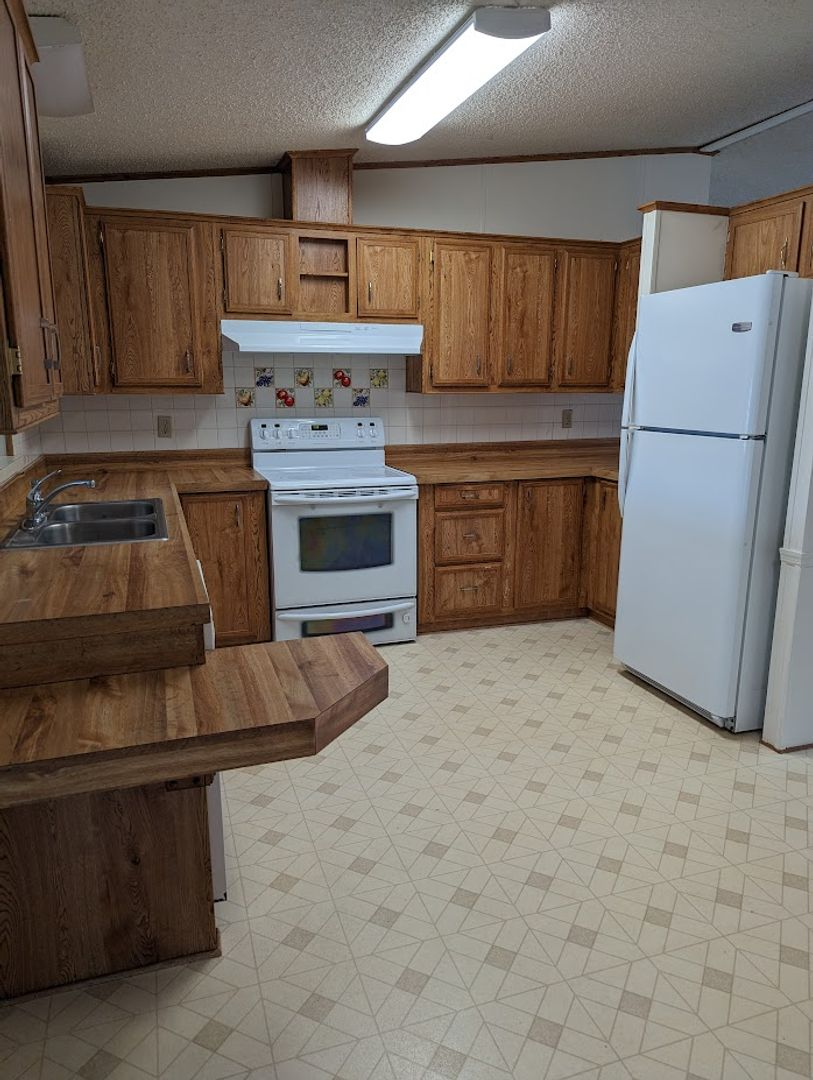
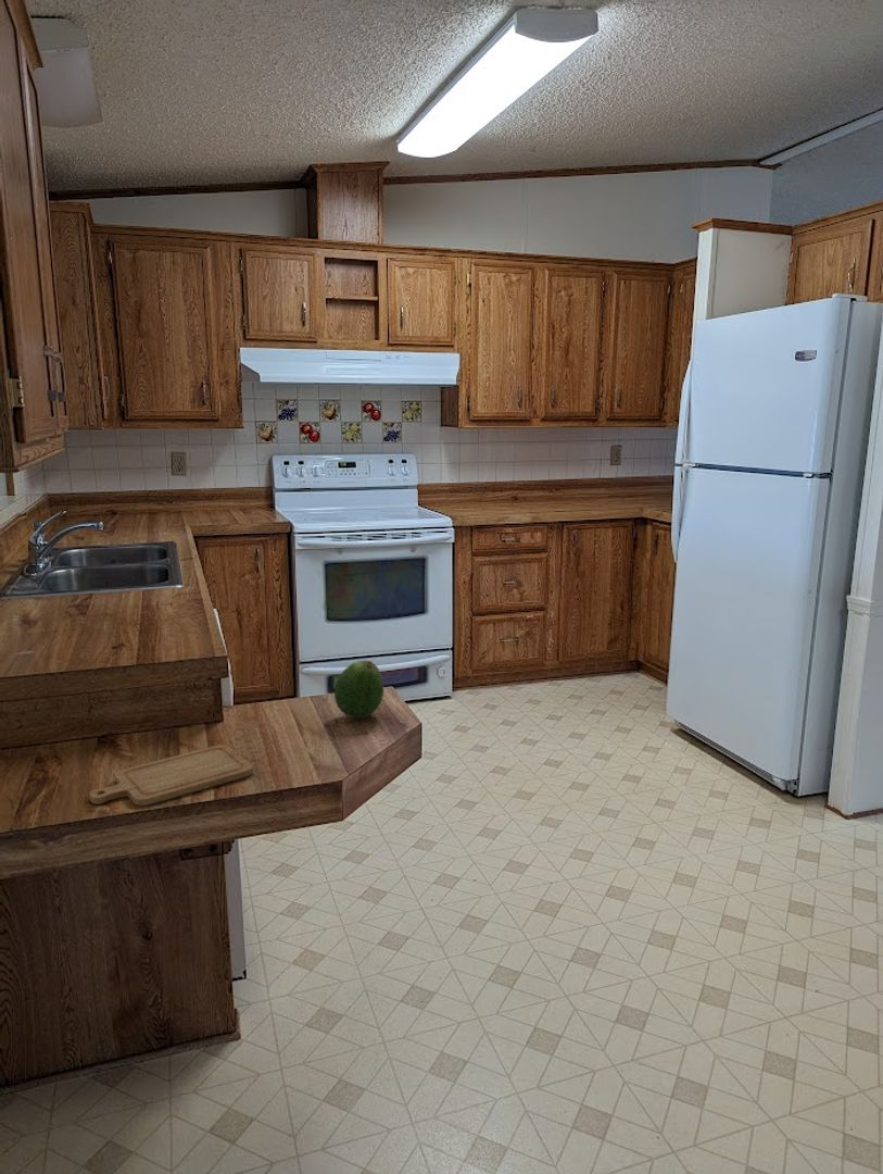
+ chopping board (169, 776)
+ fruit (359, 687)
